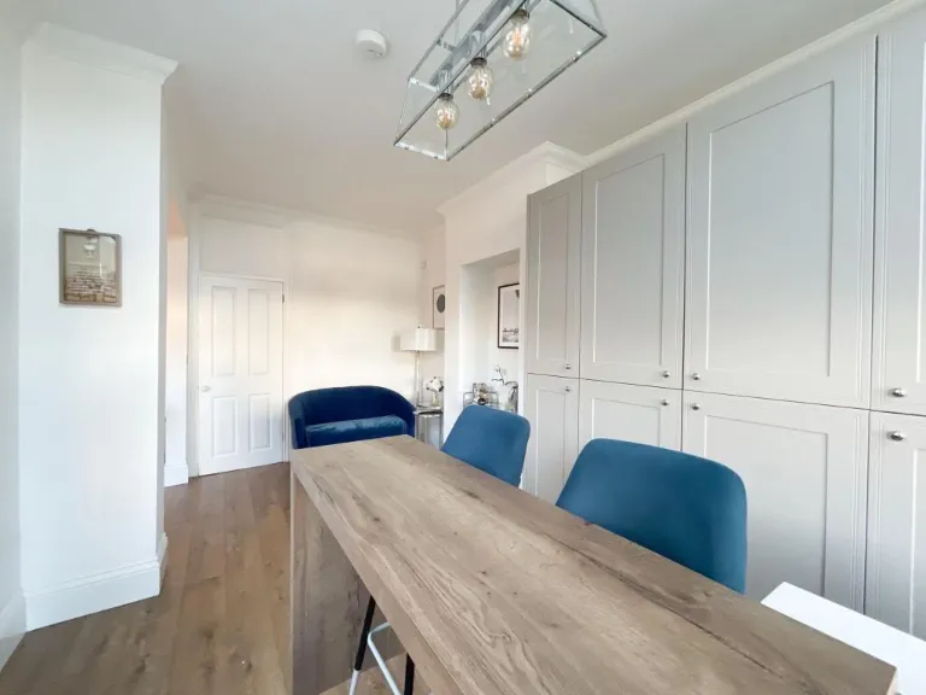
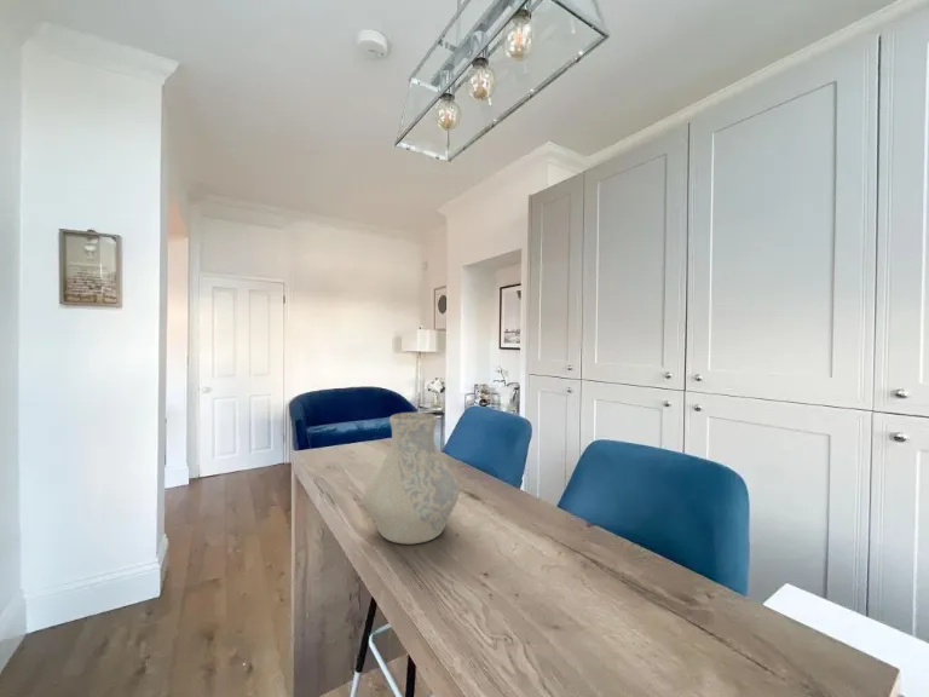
+ vase (412, 472)
